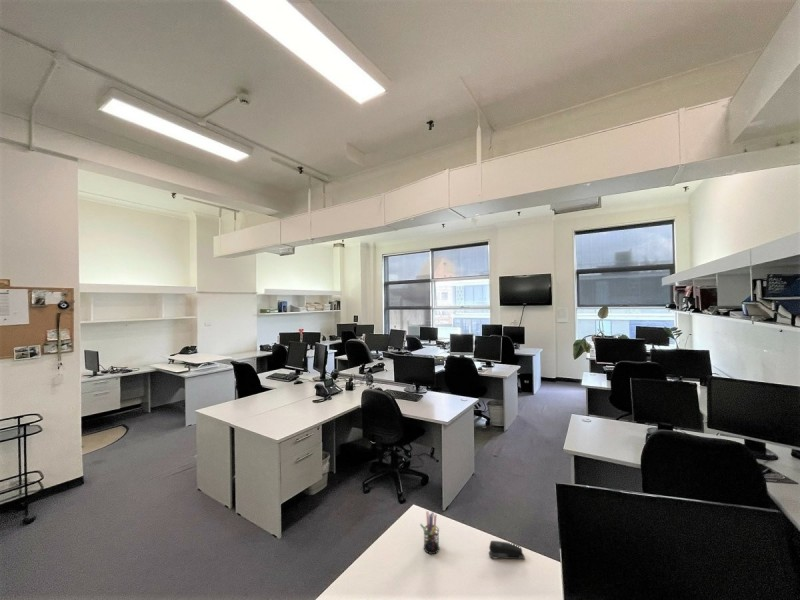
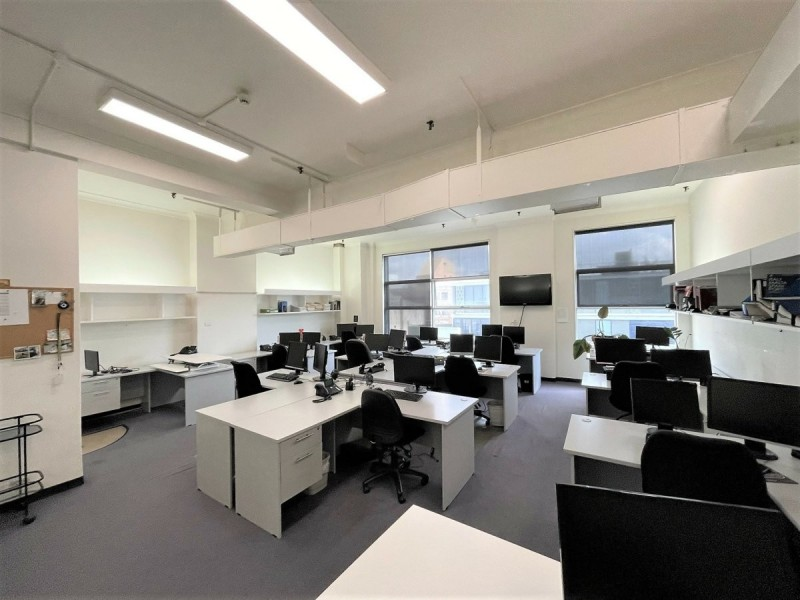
- stapler (506, 549)
- pen holder (429, 532)
